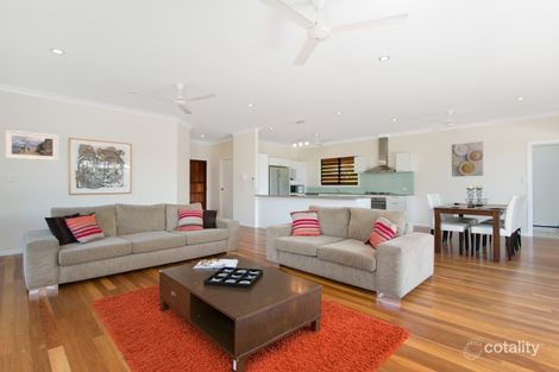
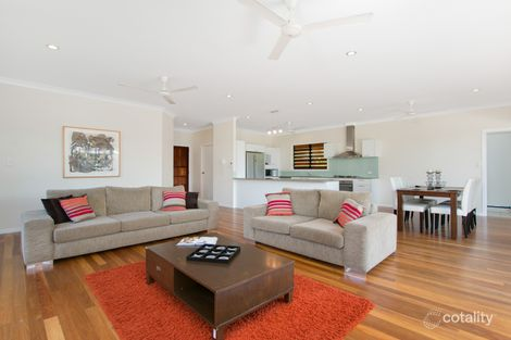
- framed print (466, 159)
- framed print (32, 146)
